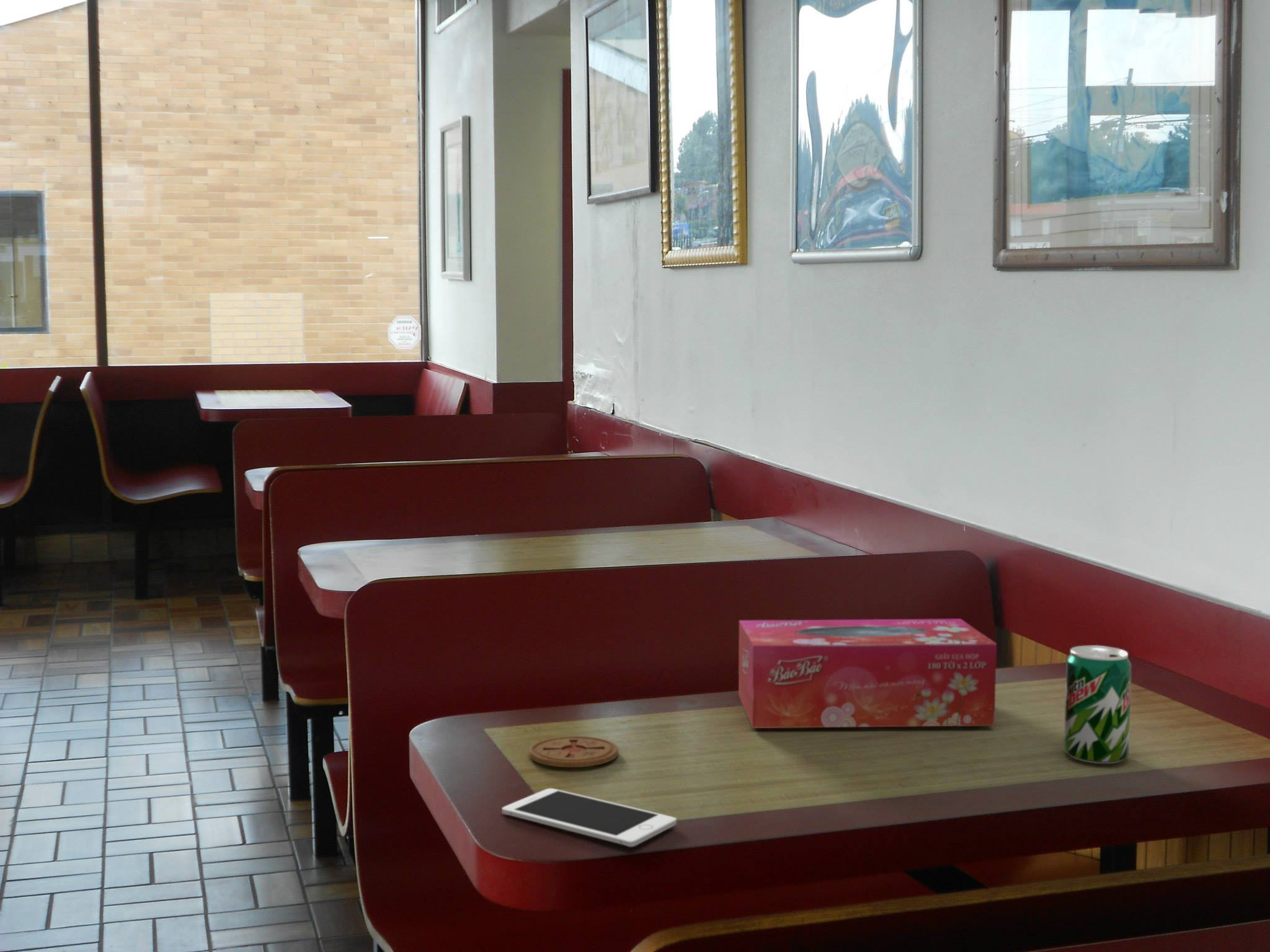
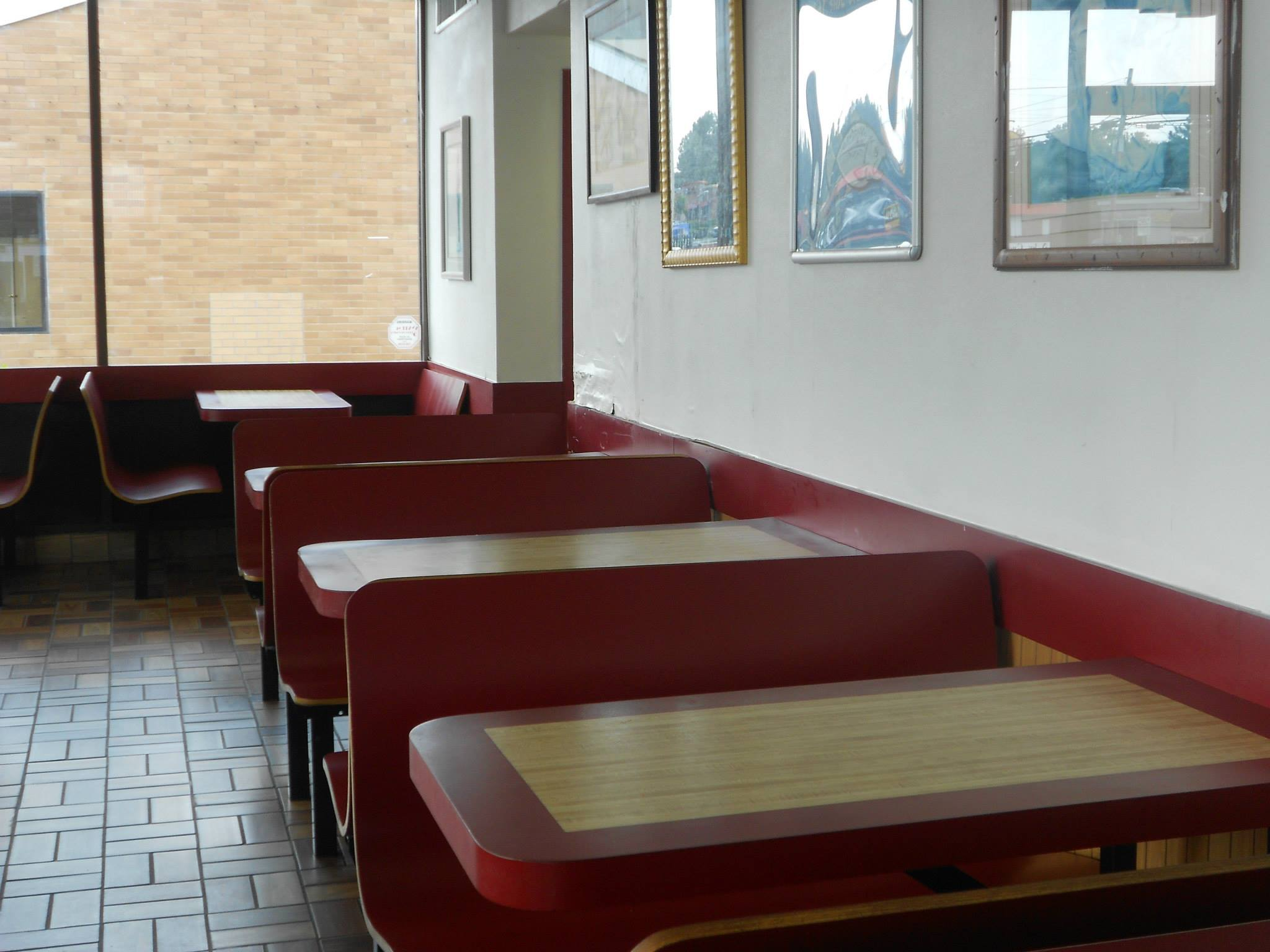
- tissue box (861, 671)
- soda can (1097, 703)
- coaster (574, 751)
- cell phone (588, 816)
